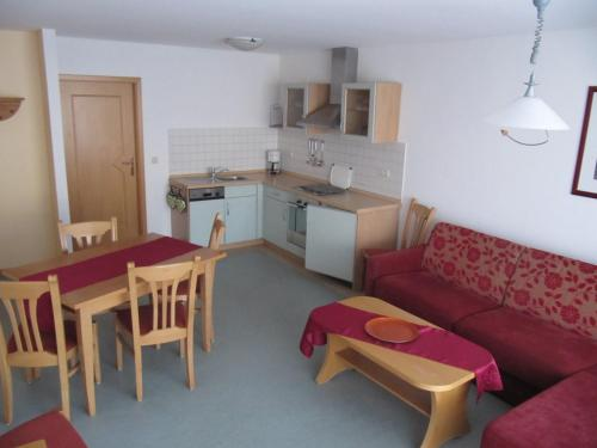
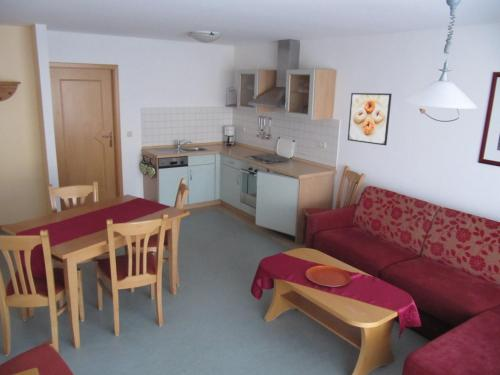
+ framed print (368, 118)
